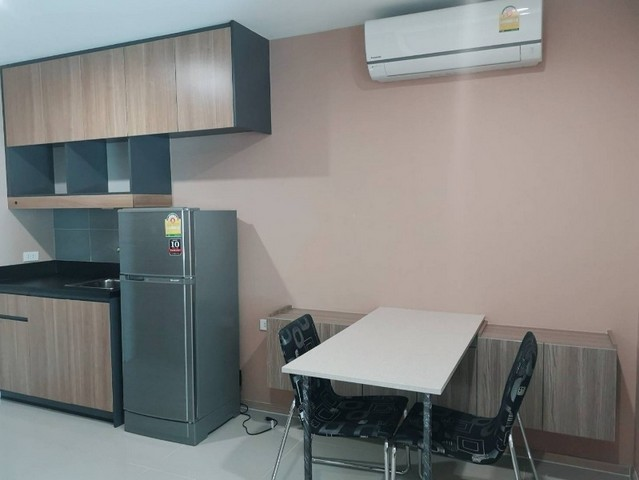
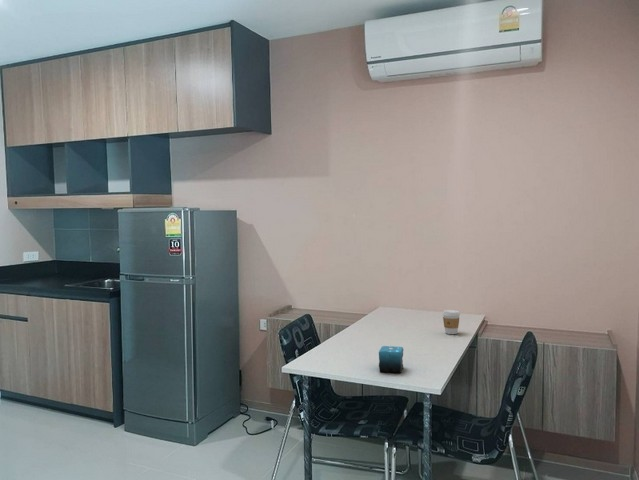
+ coffee cup (451, 321)
+ candle (391, 354)
